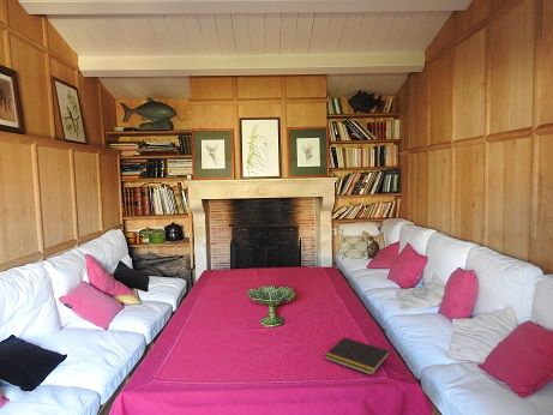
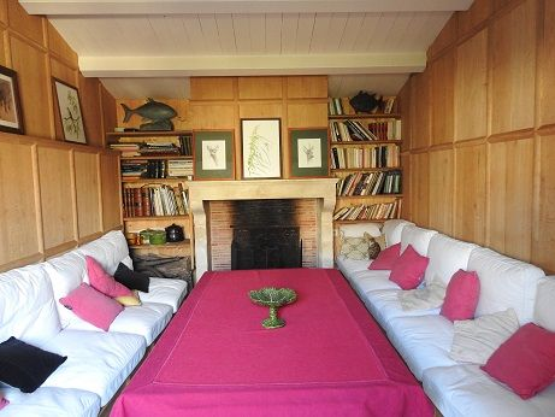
- notepad (356, 354)
